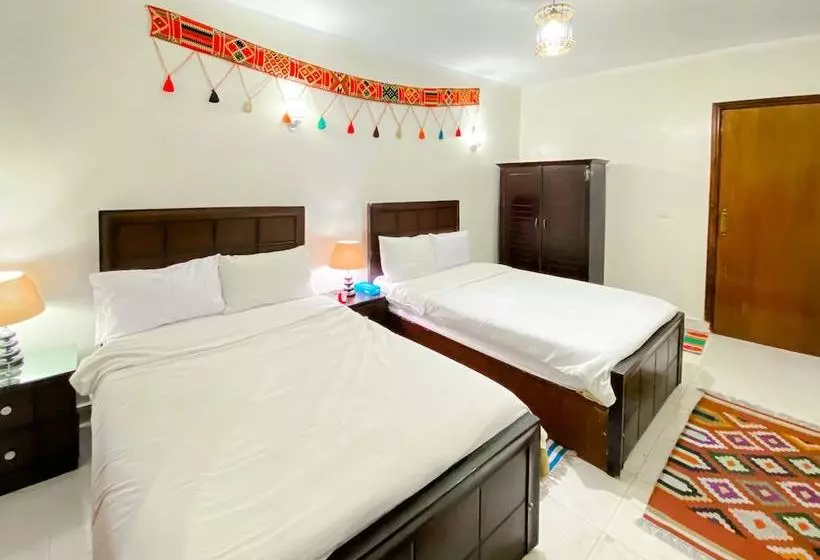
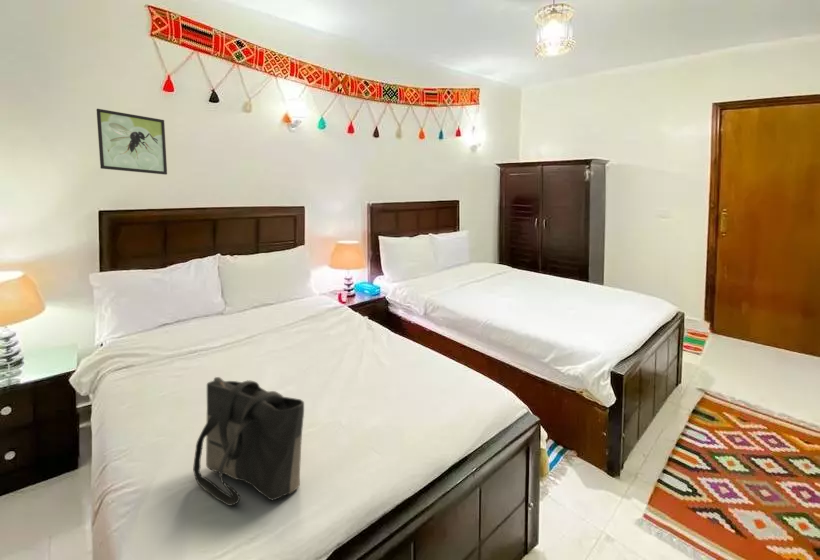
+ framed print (133, 143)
+ tote bag (242, 437)
